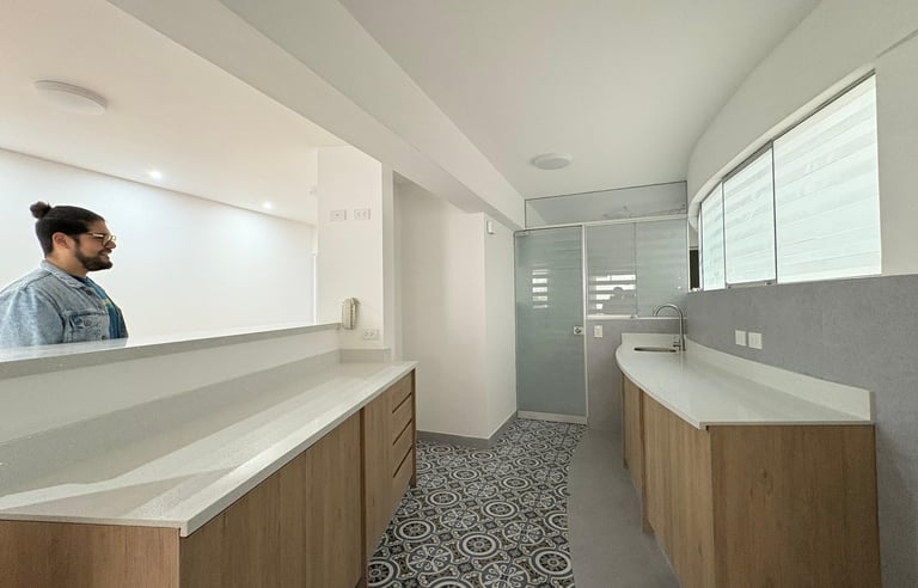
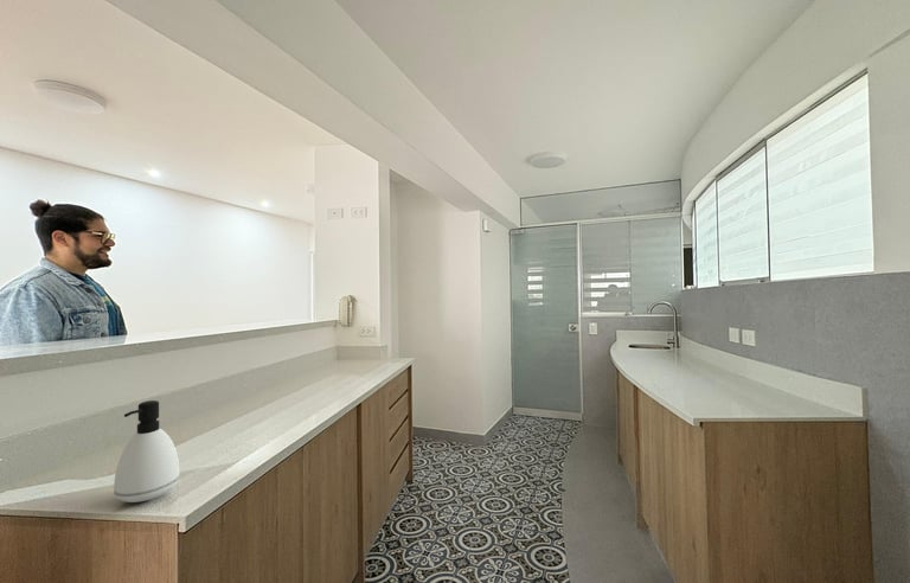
+ soap dispenser (147, 449)
